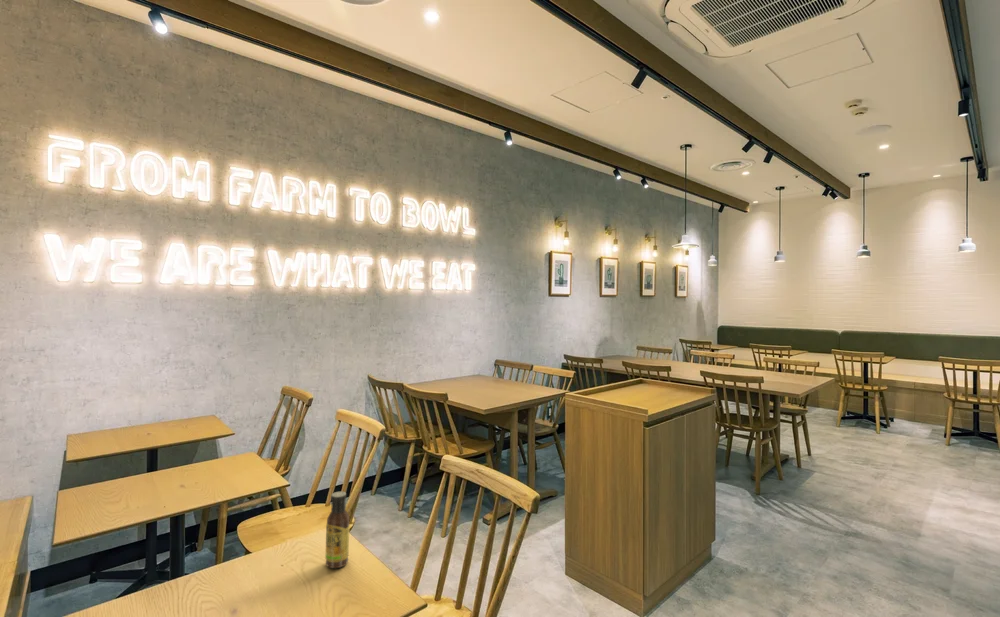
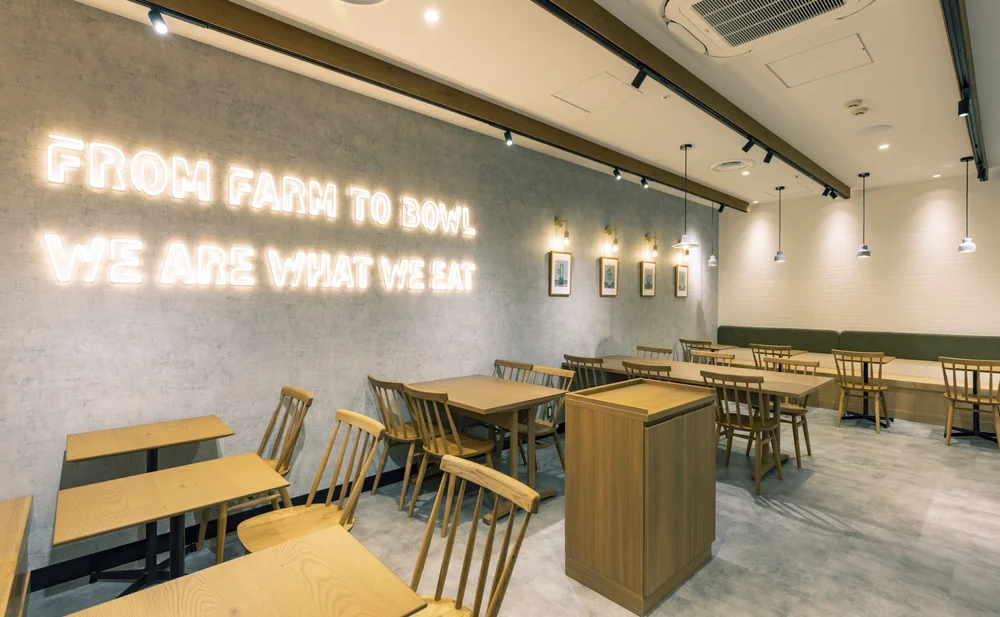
- sauce bottle (337, 528)
